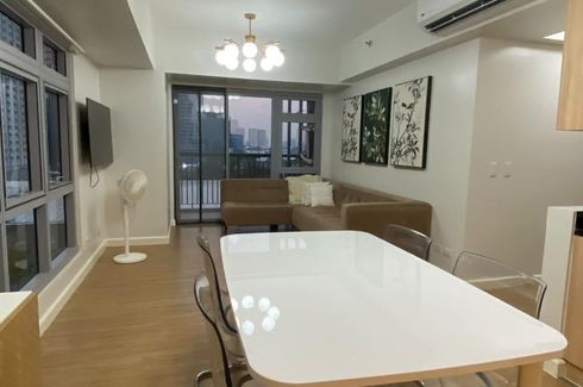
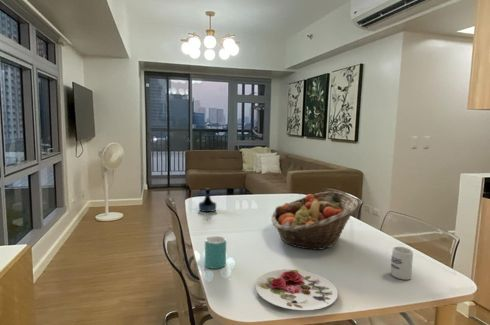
+ plate (295, 286)
+ mug (215, 250)
+ tequila bottle (207, 199)
+ cup (401, 262)
+ fruit basket (312, 216)
